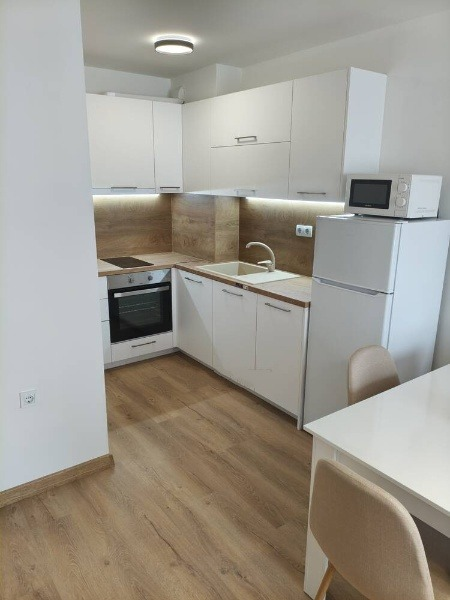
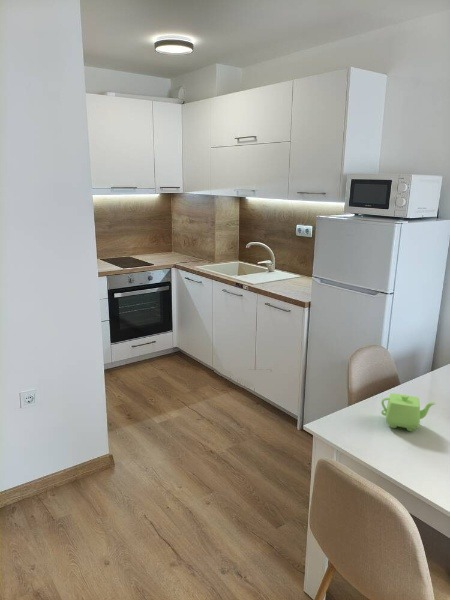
+ teapot (407, 410)
